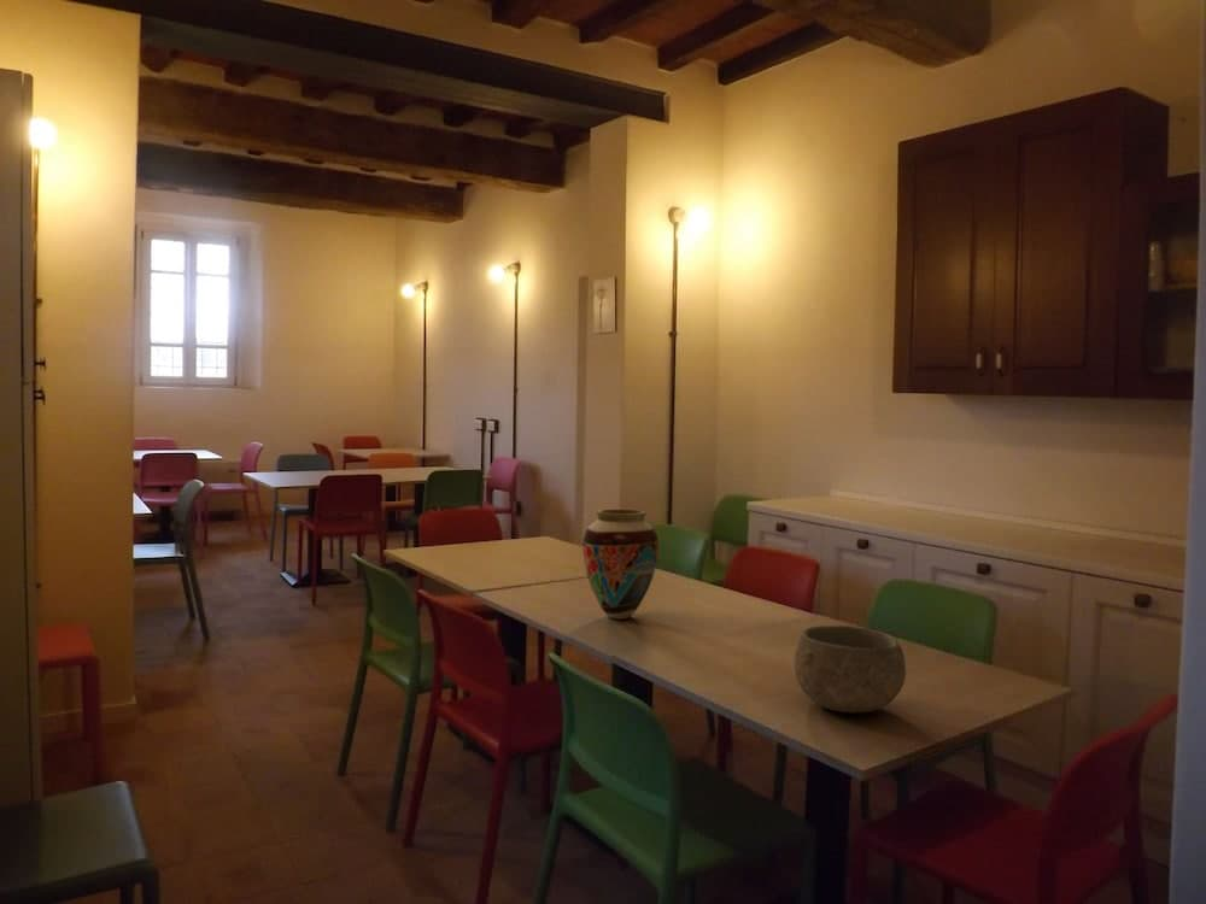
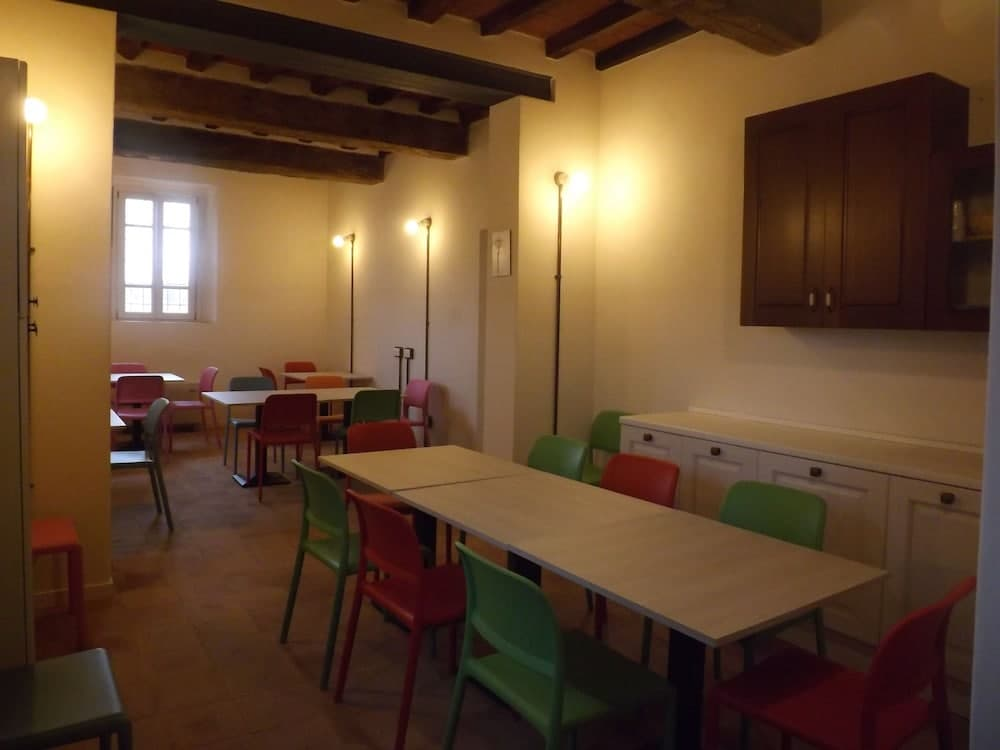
- vase (620, 564)
- bowl (849, 670)
